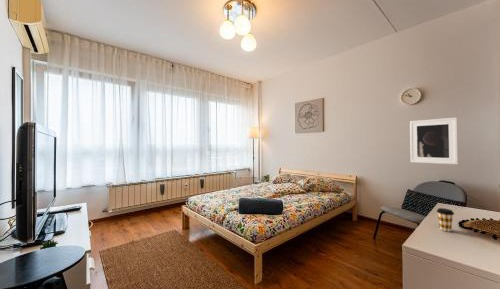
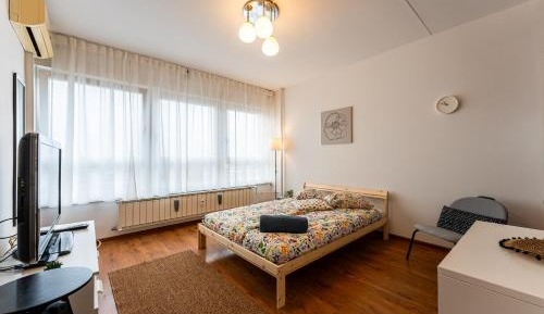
- coffee cup (445, 219)
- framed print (432, 141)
